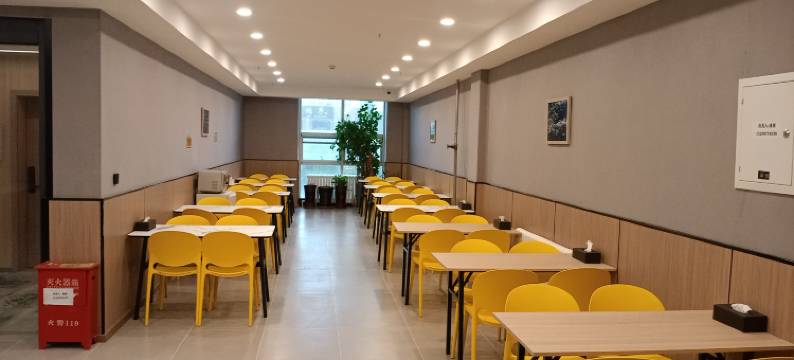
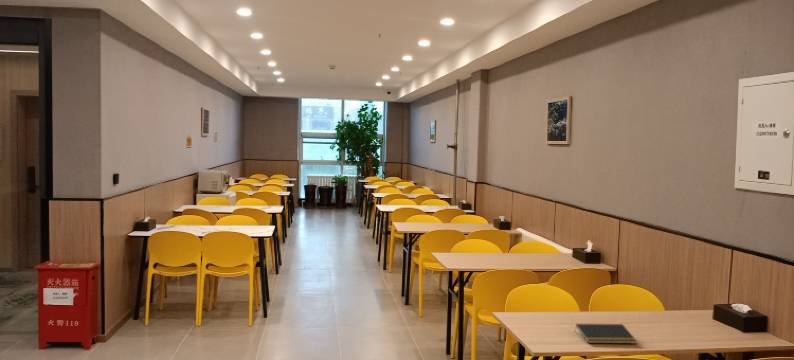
+ notepad (605, 333)
